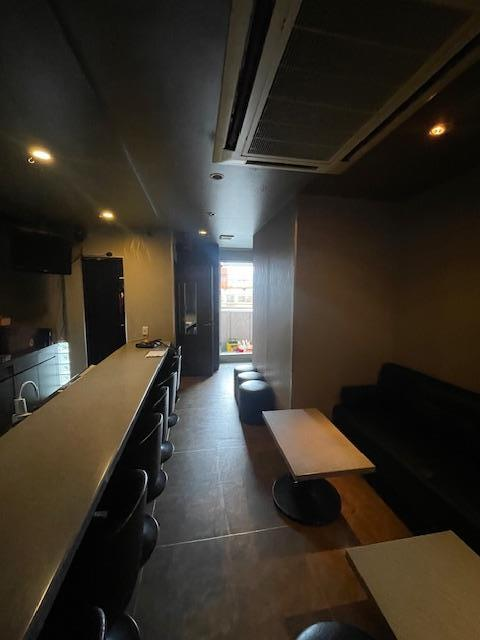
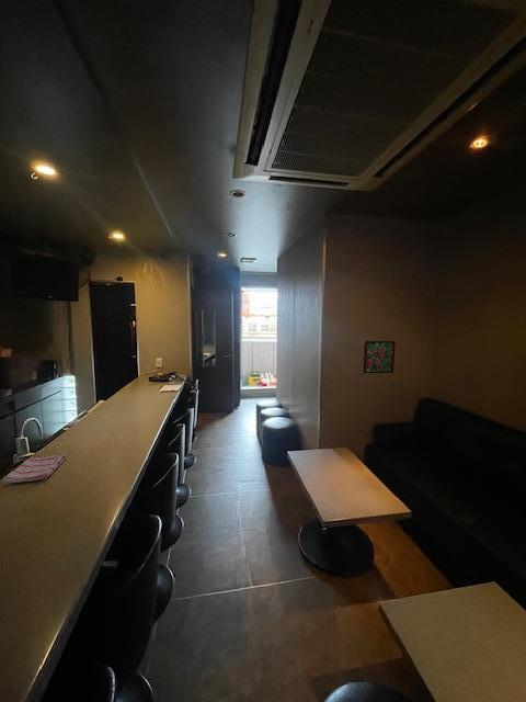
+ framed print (379, 356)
+ dish towel (37, 466)
